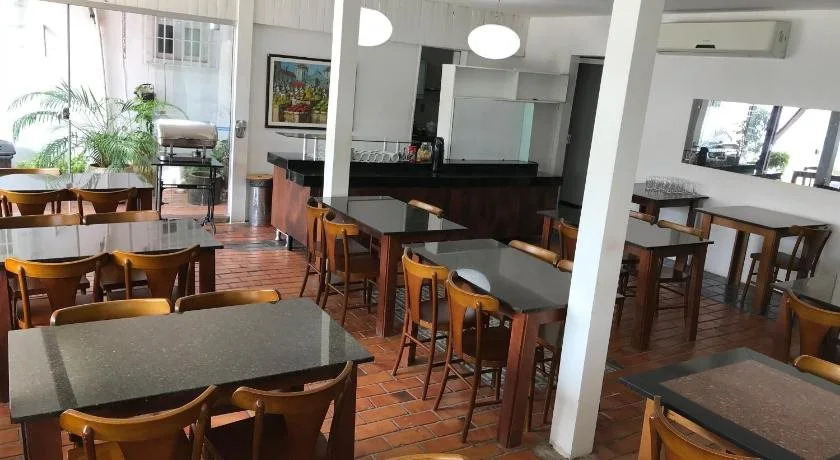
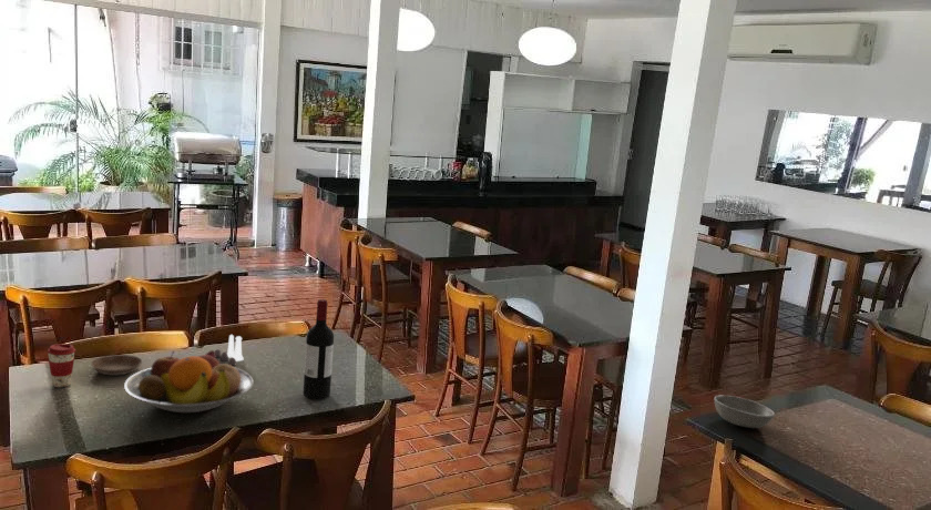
+ salt and pepper shaker set (229, 347)
+ fruit bowl (191, 377)
+ soup bowl (743, 412)
+ coffee cup (61, 365)
+ wine bottle (319, 348)
+ saucer (116, 366)
